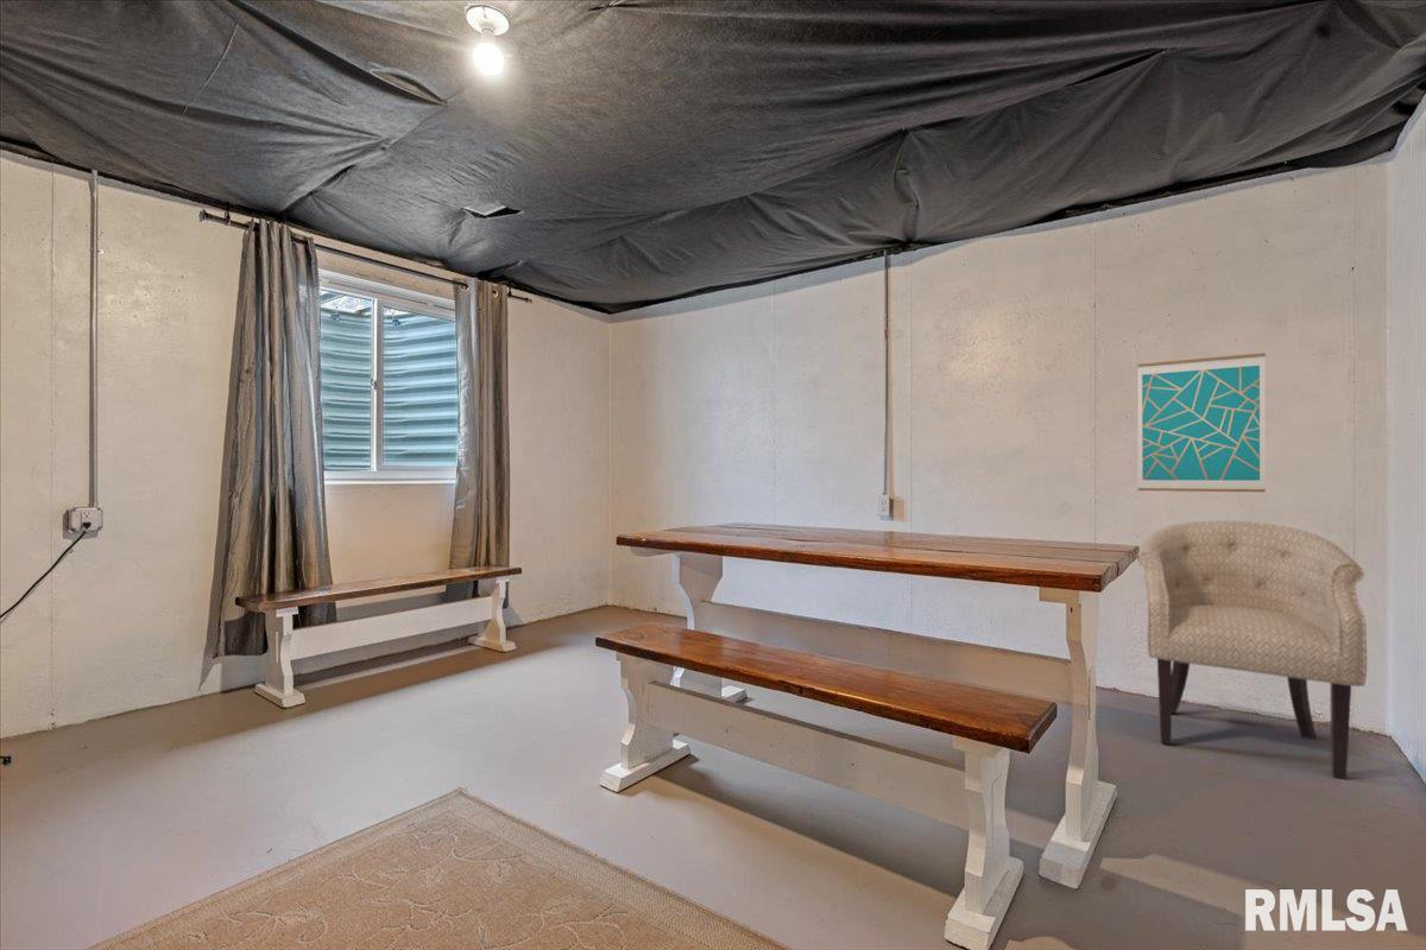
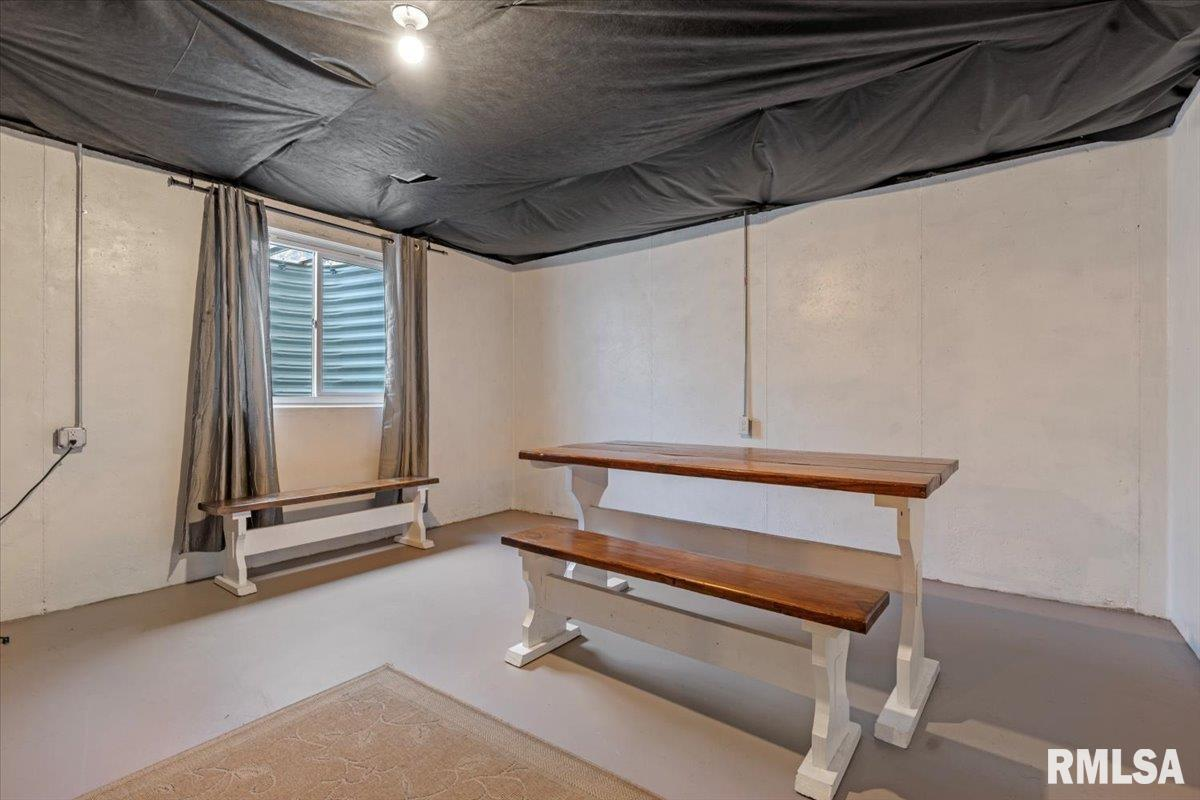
- wall art (1198, 425)
- chair (1238, 629)
